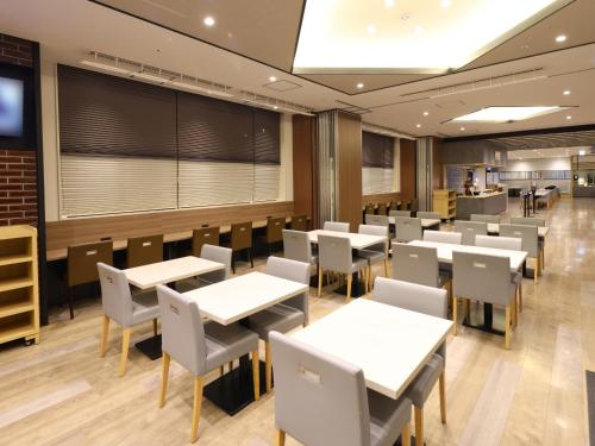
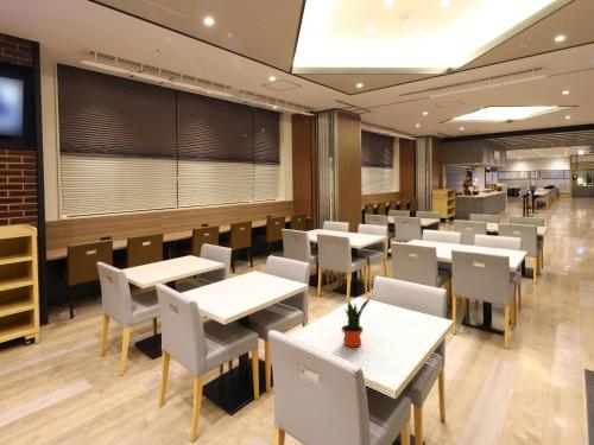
+ potted plant (356, 318)
